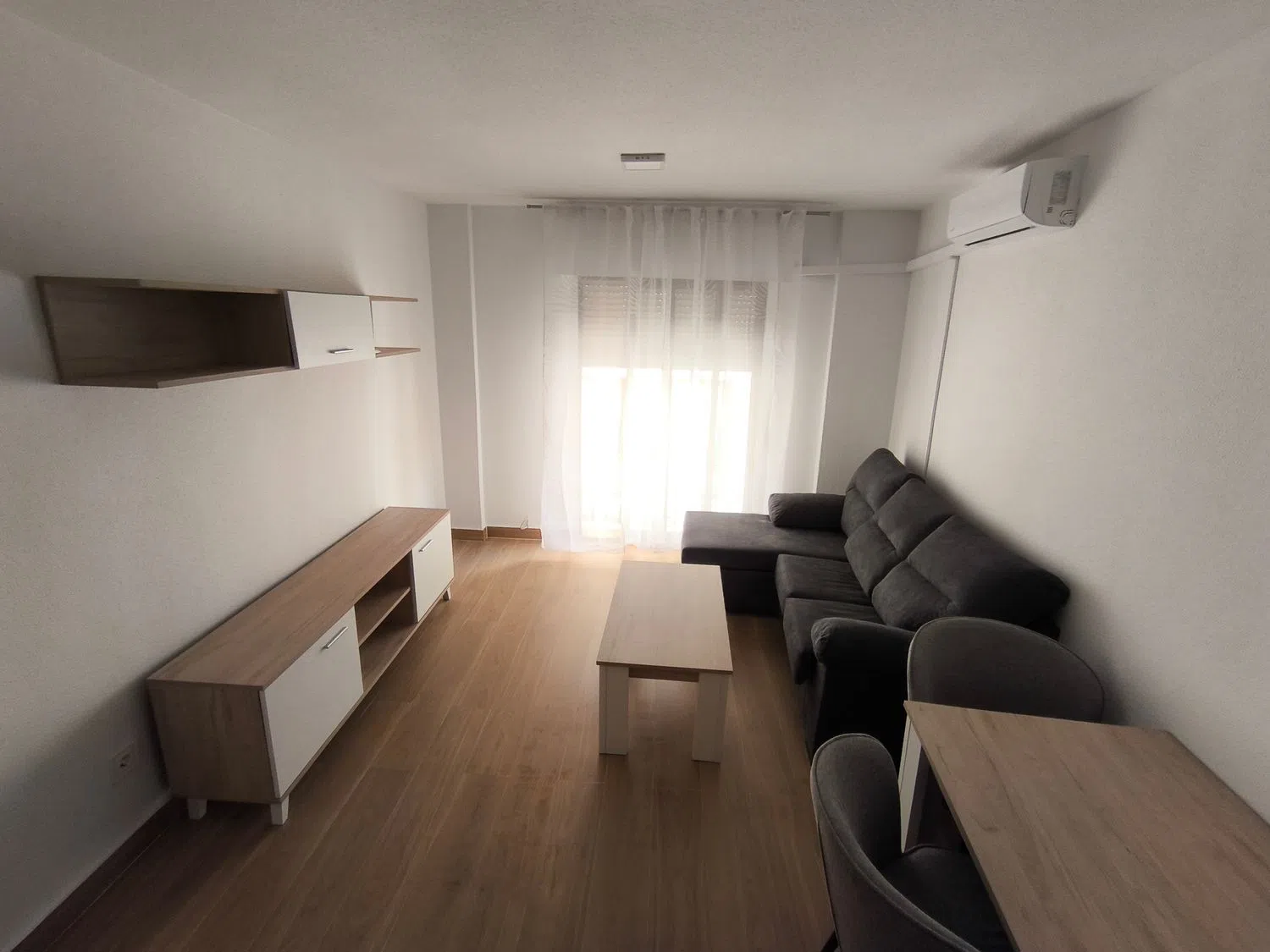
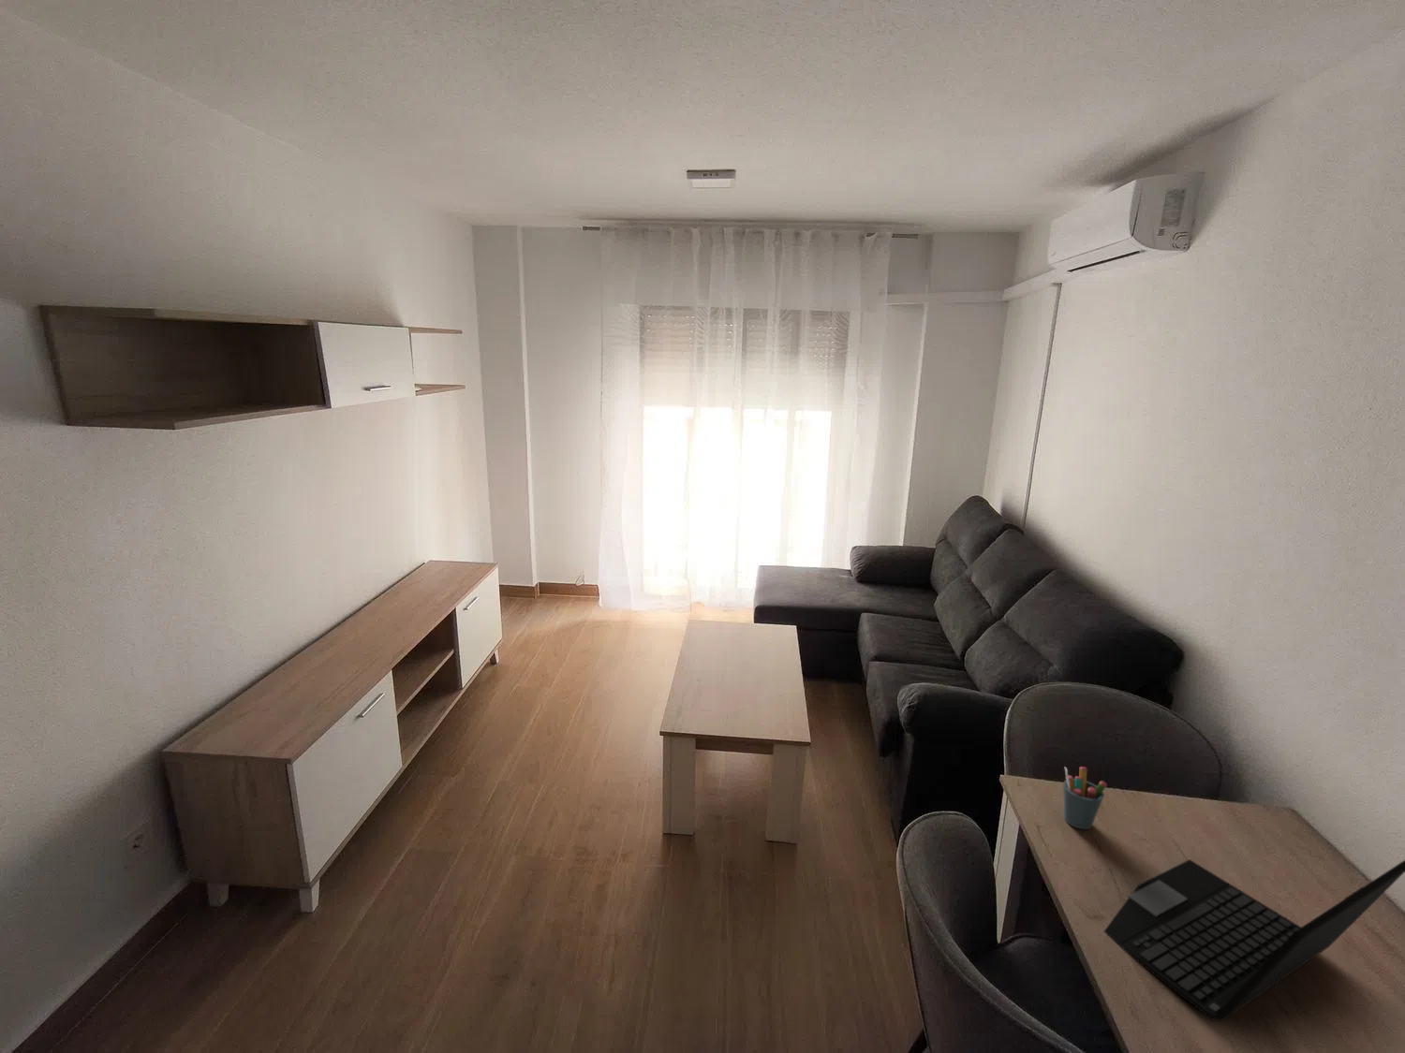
+ laptop (1234, 892)
+ pen holder (1082, 795)
